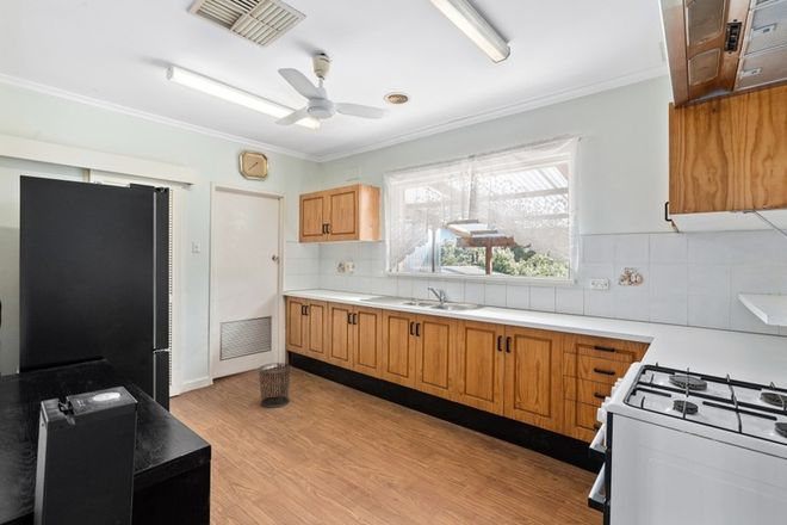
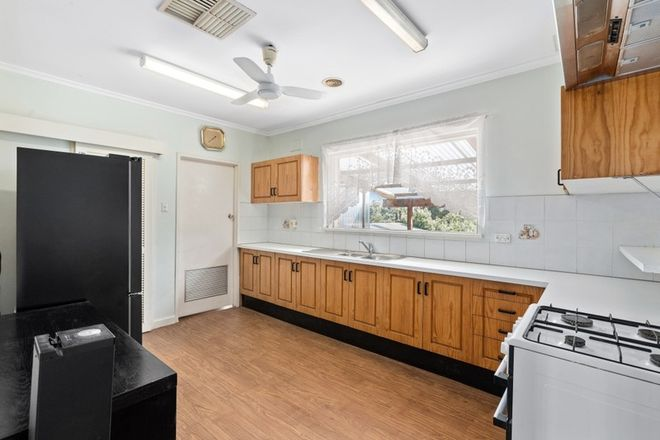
- waste bin (274, 384)
